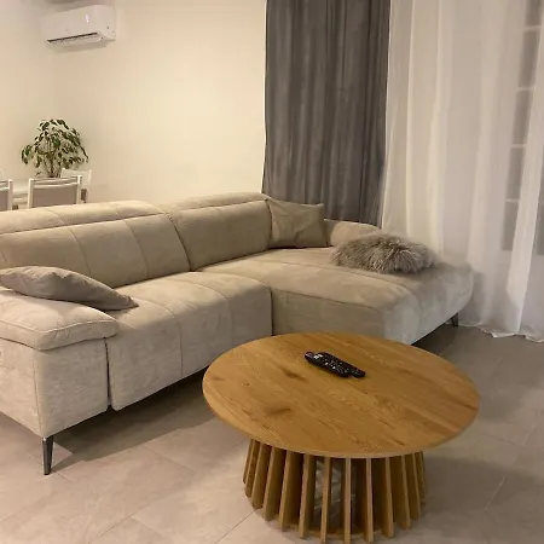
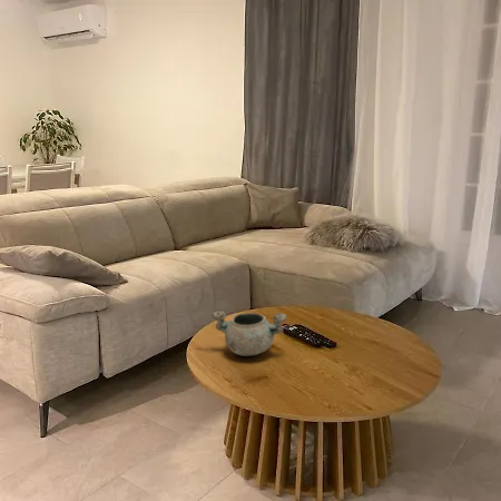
+ decorative bowl (248, 331)
